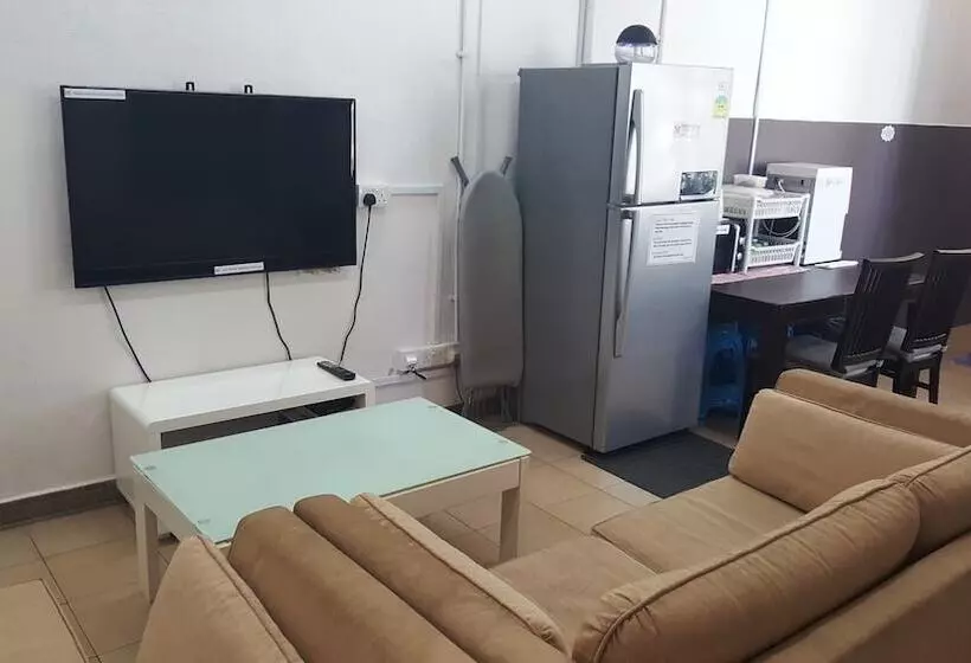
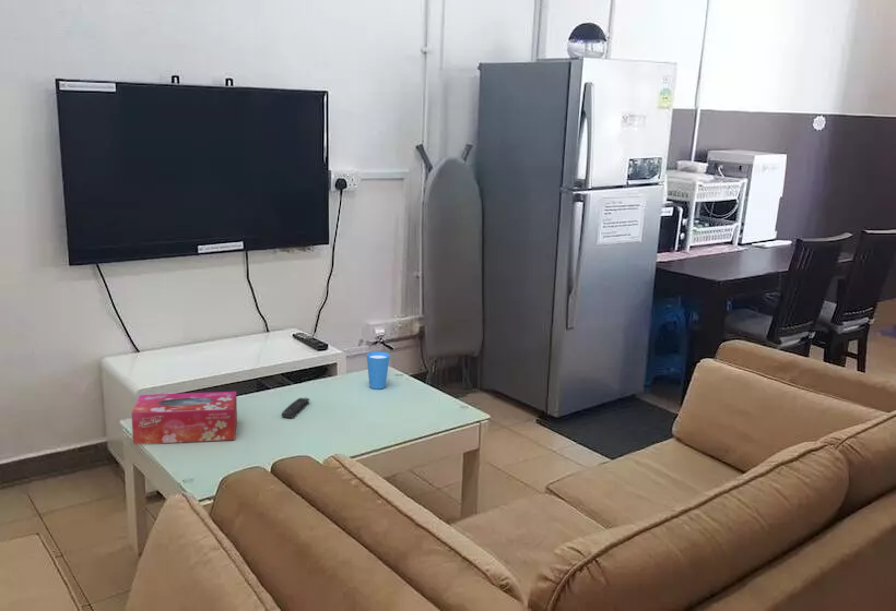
+ cup (377, 370)
+ remote control (296, 406)
+ tissue box (186, 417)
